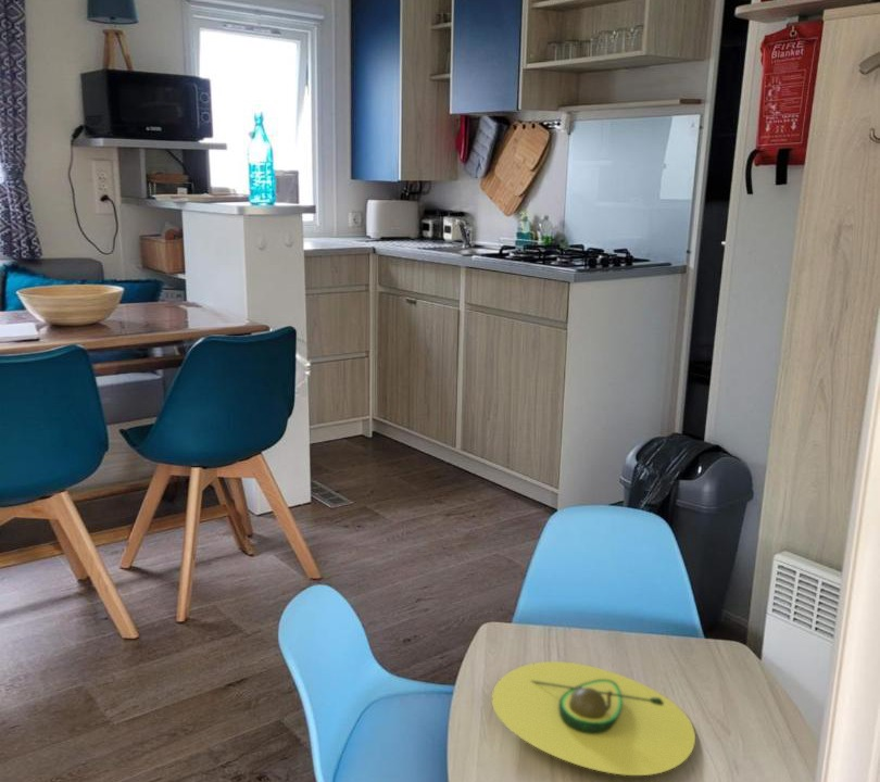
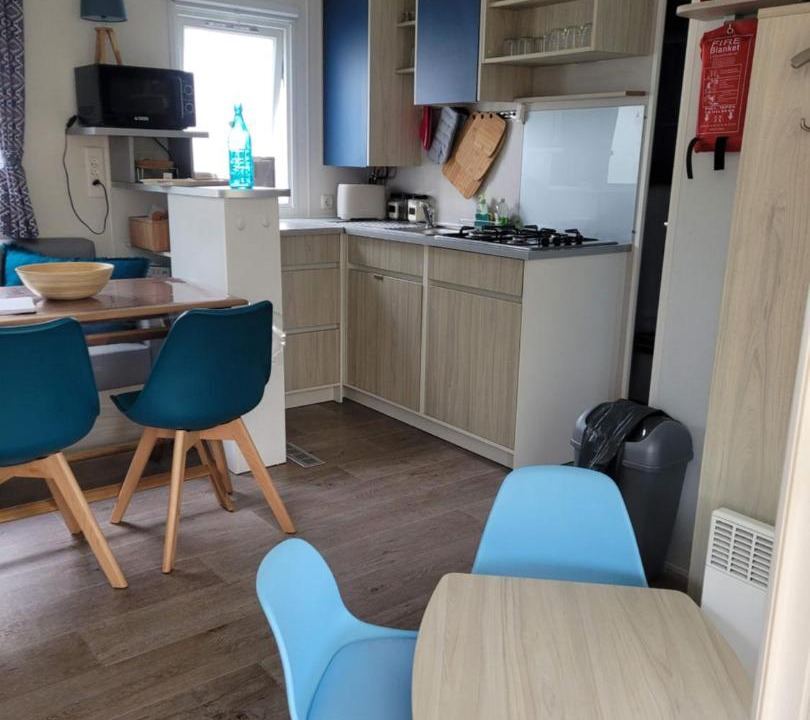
- avocado (593, 699)
